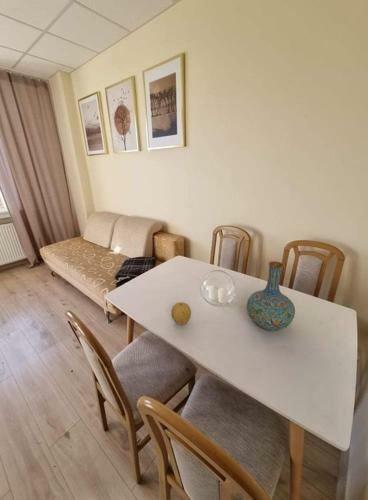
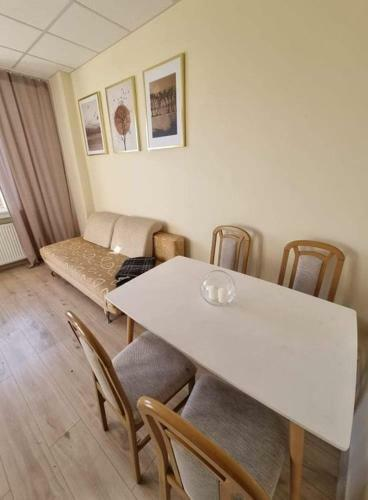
- fruit (181, 312)
- vase (271, 295)
